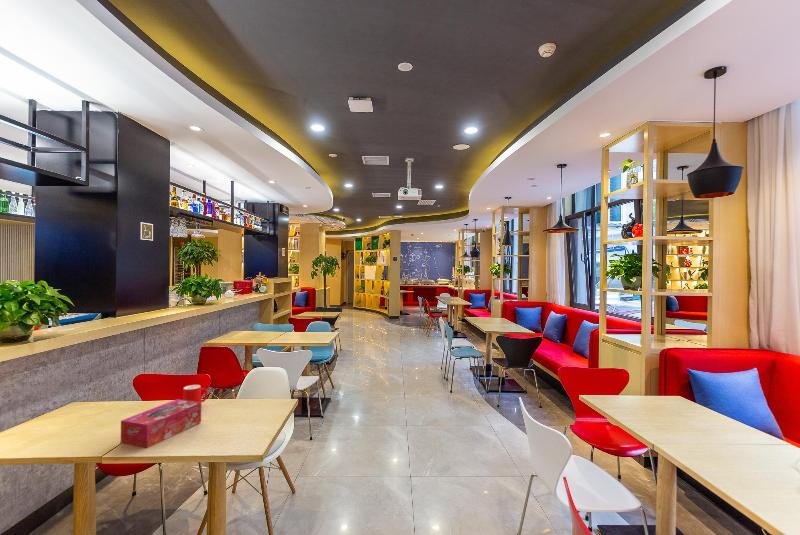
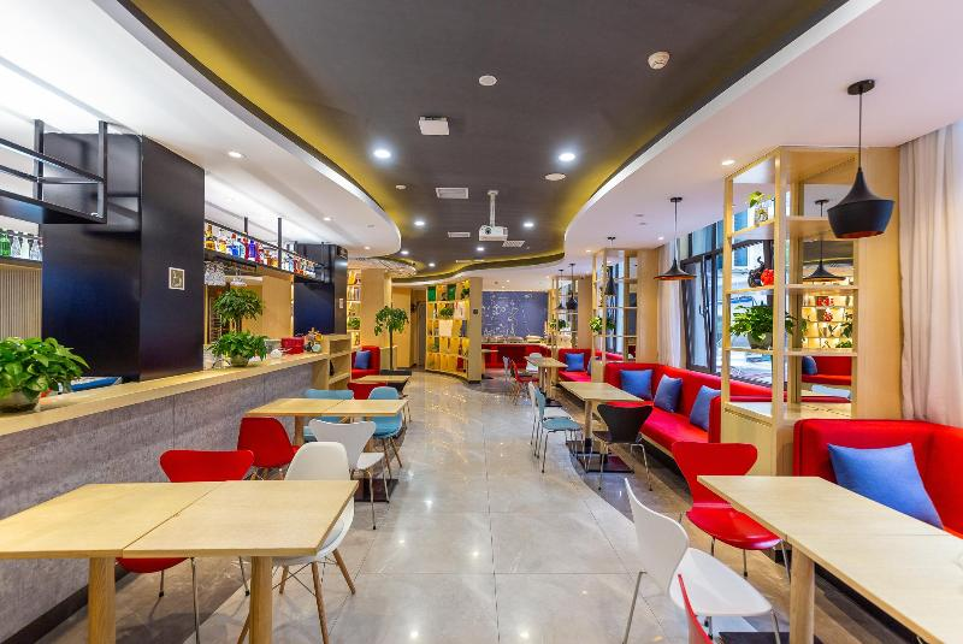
- cup (195, 396)
- tissue box (163, 421)
